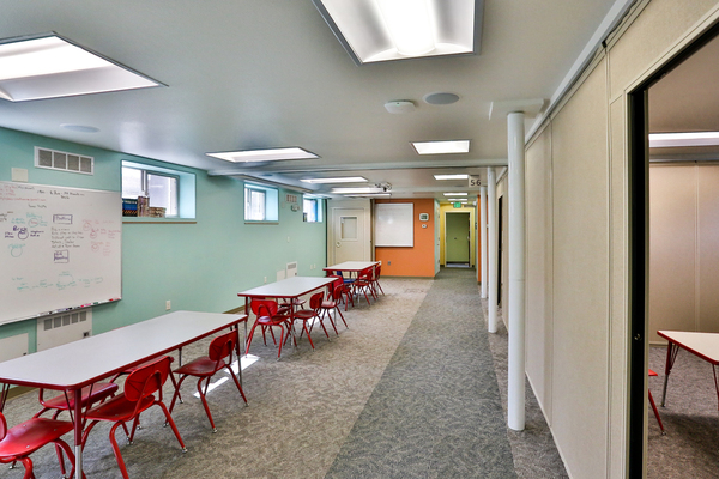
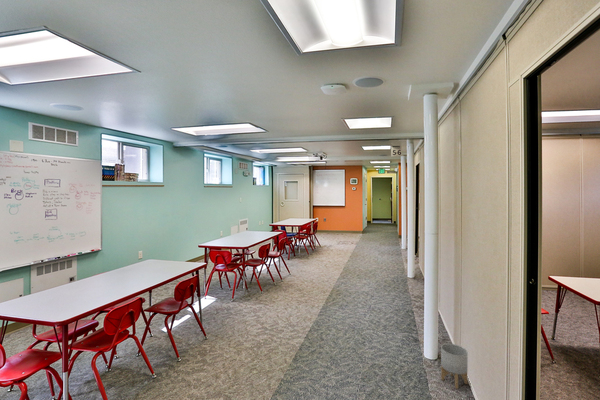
+ planter (454, 365)
